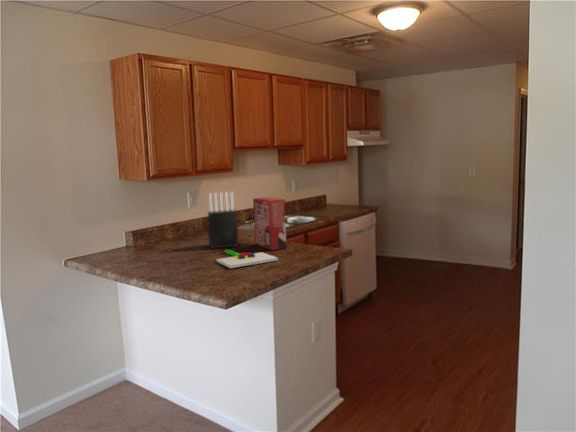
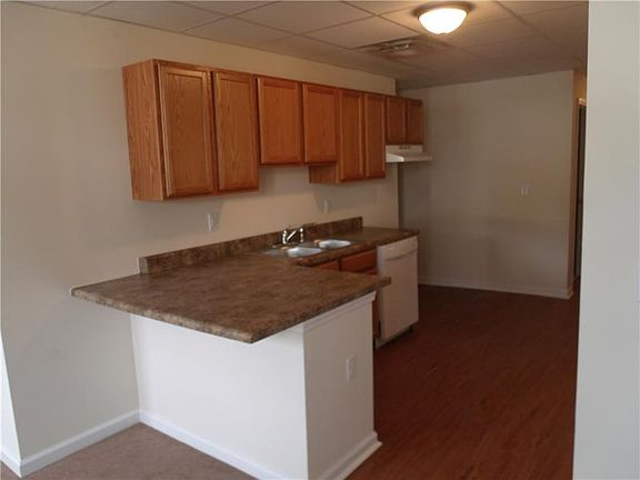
- chopping board (239, 255)
- cereal box (269, 222)
- knife block (221, 219)
